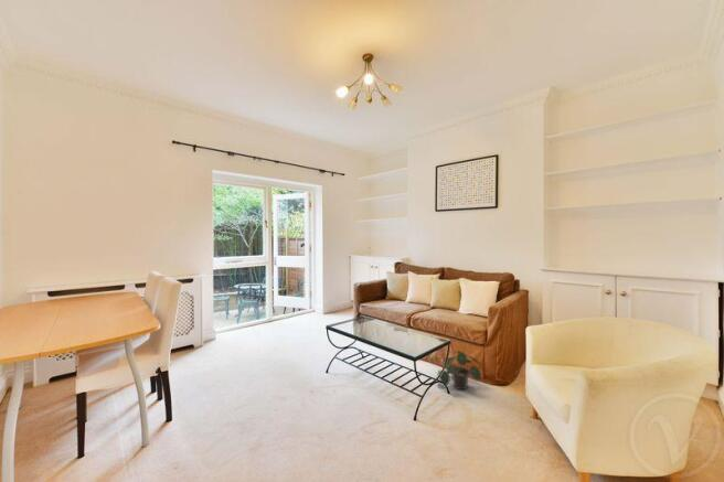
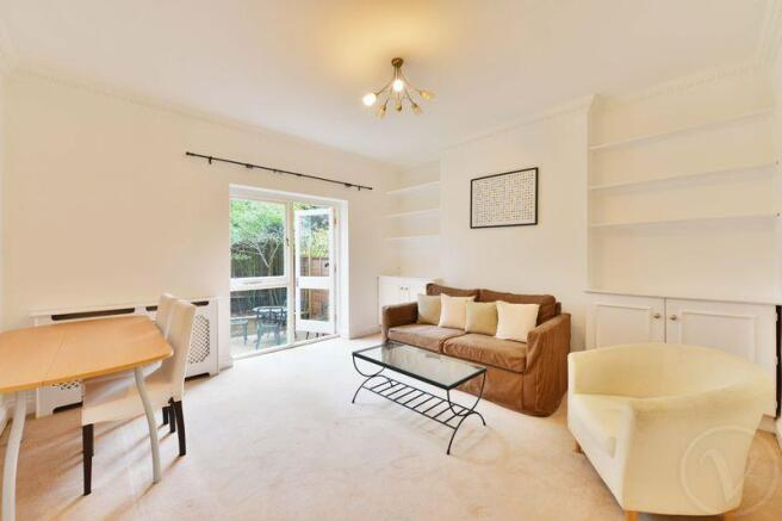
- potted plant (458, 368)
